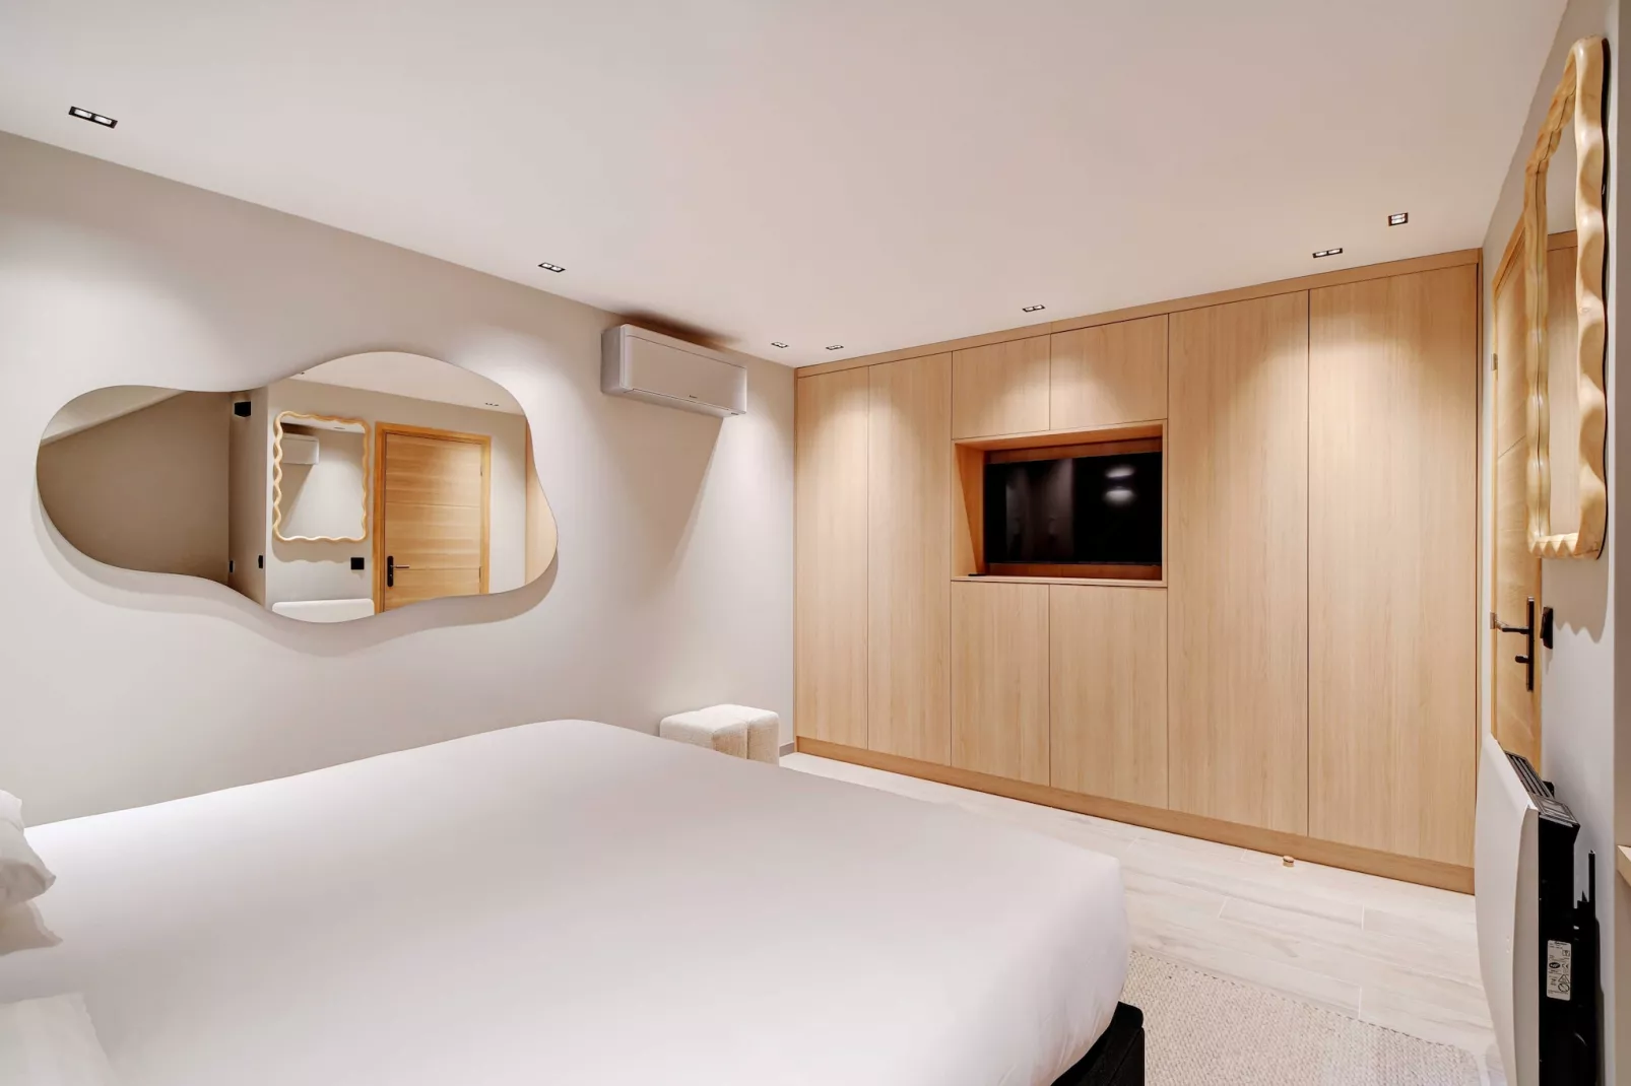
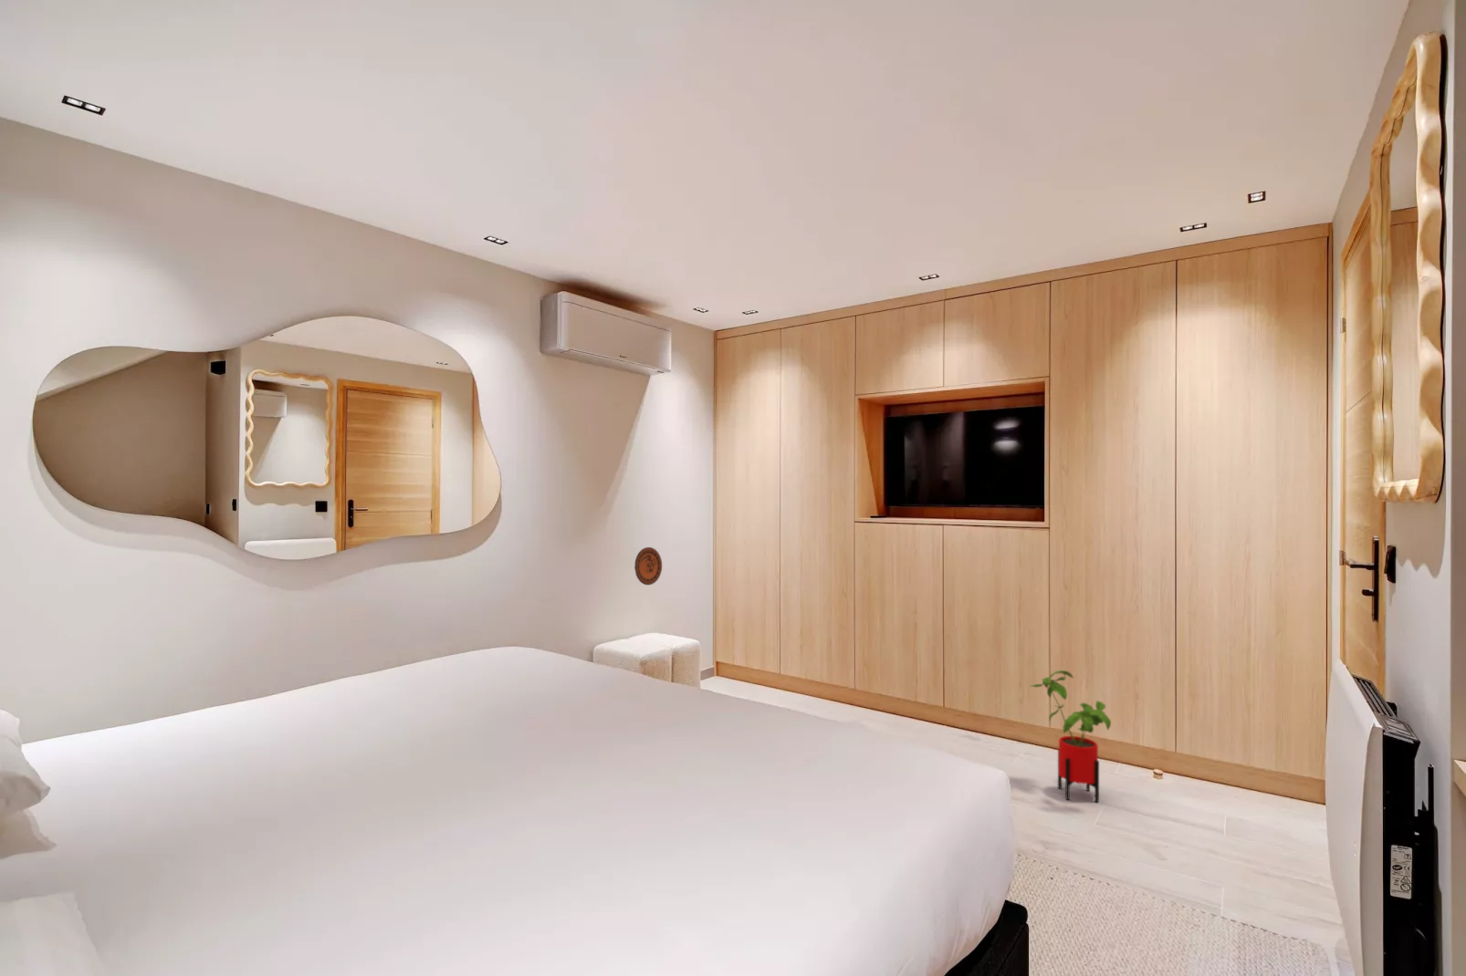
+ house plant (1075, 736)
+ decorative plate (649, 565)
